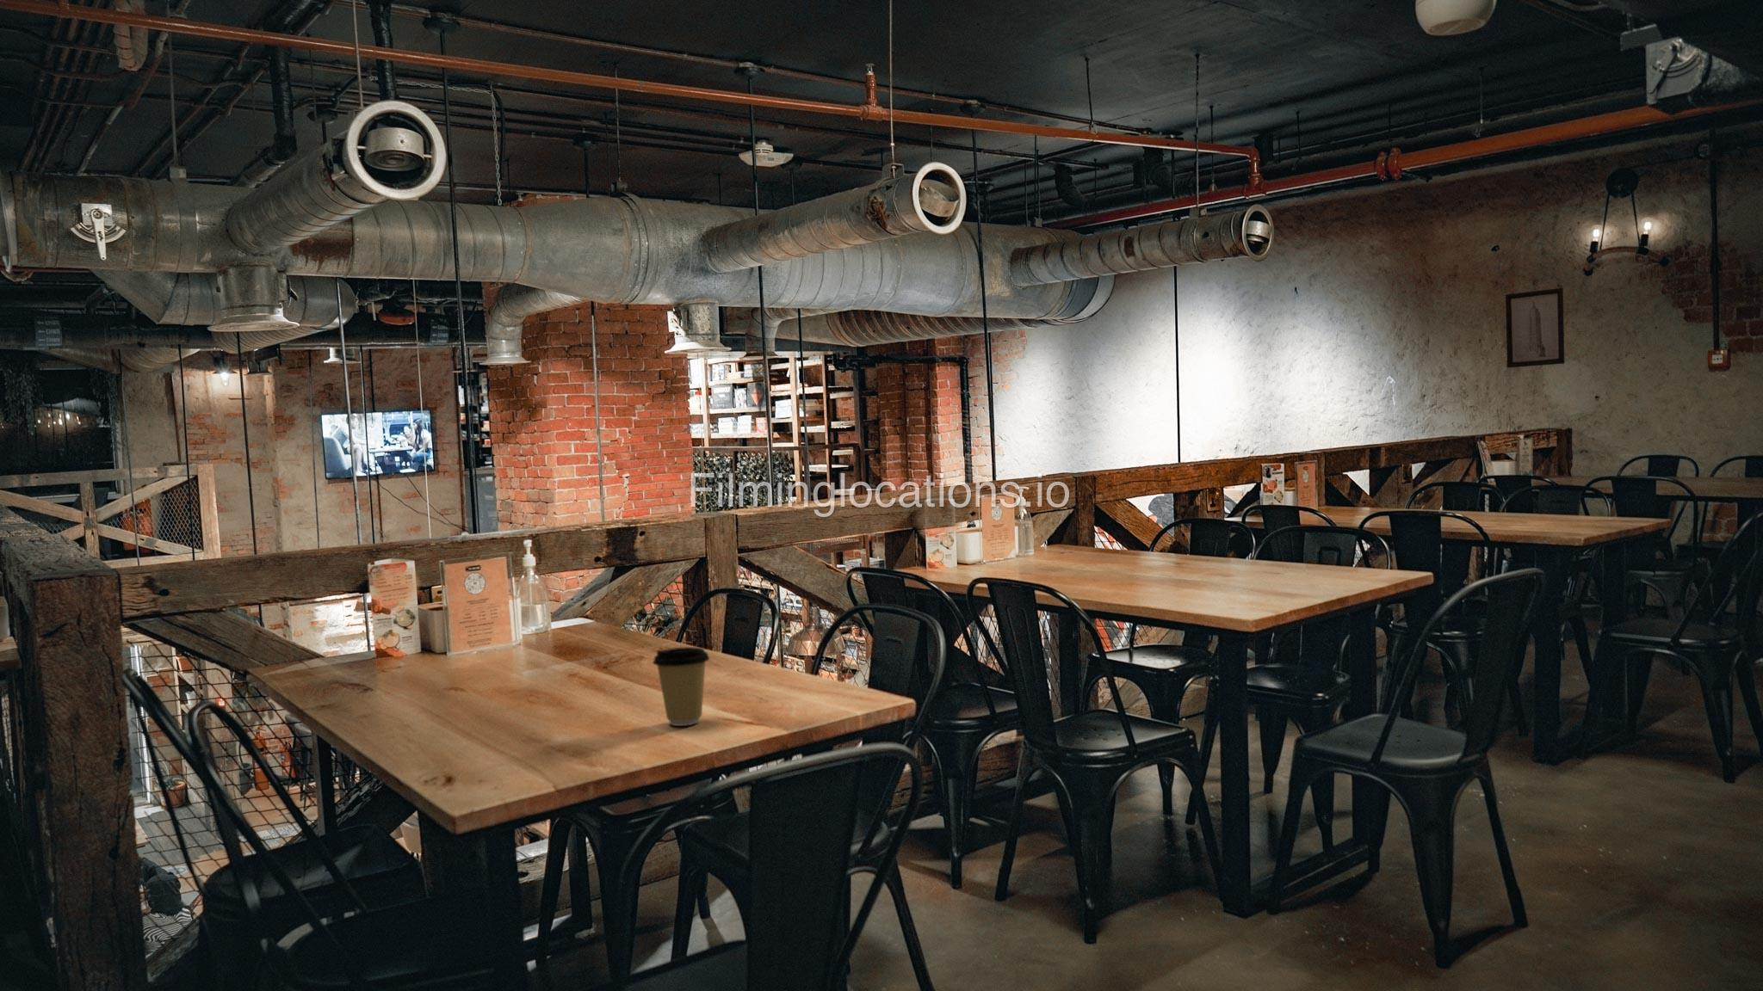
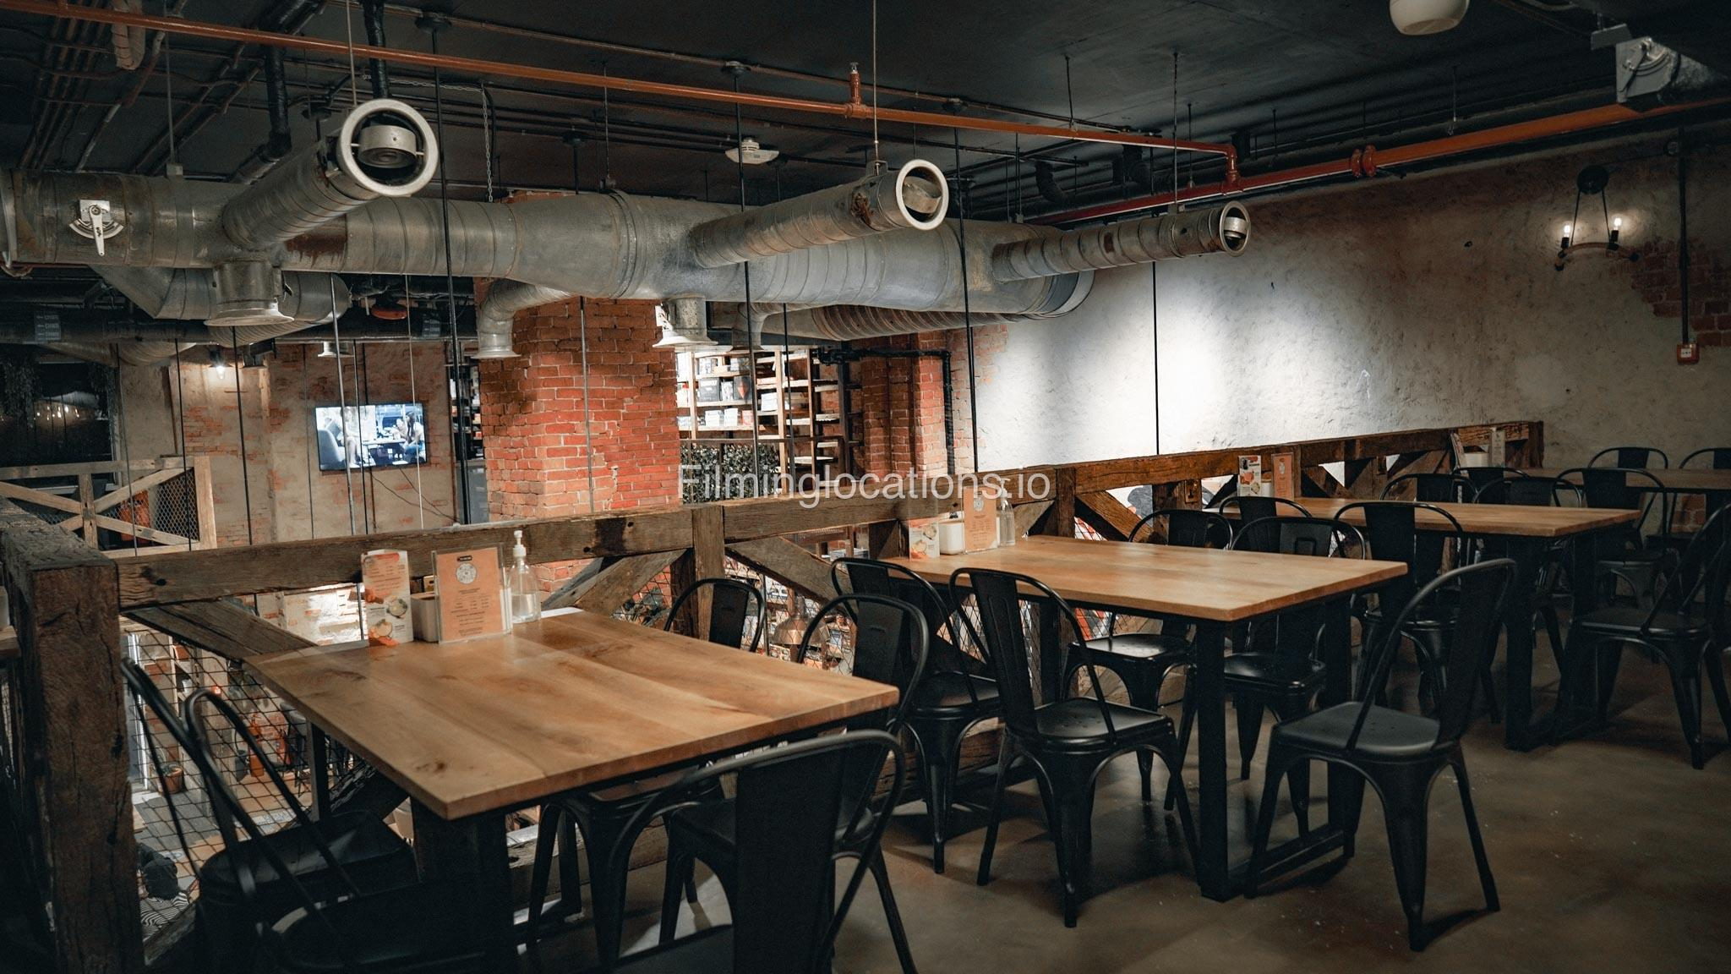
- coffee cup (683, 685)
- wall art (1534, 328)
